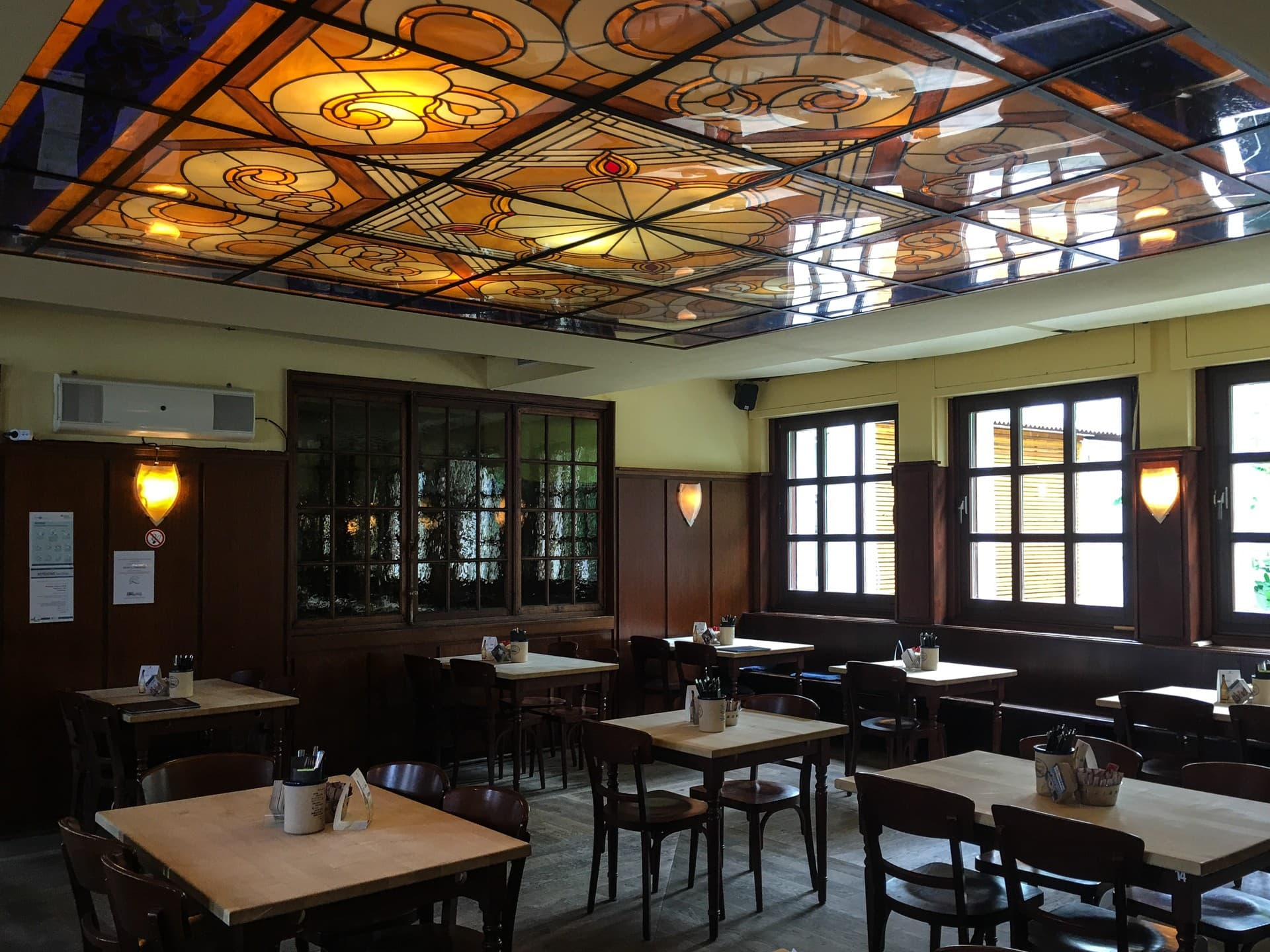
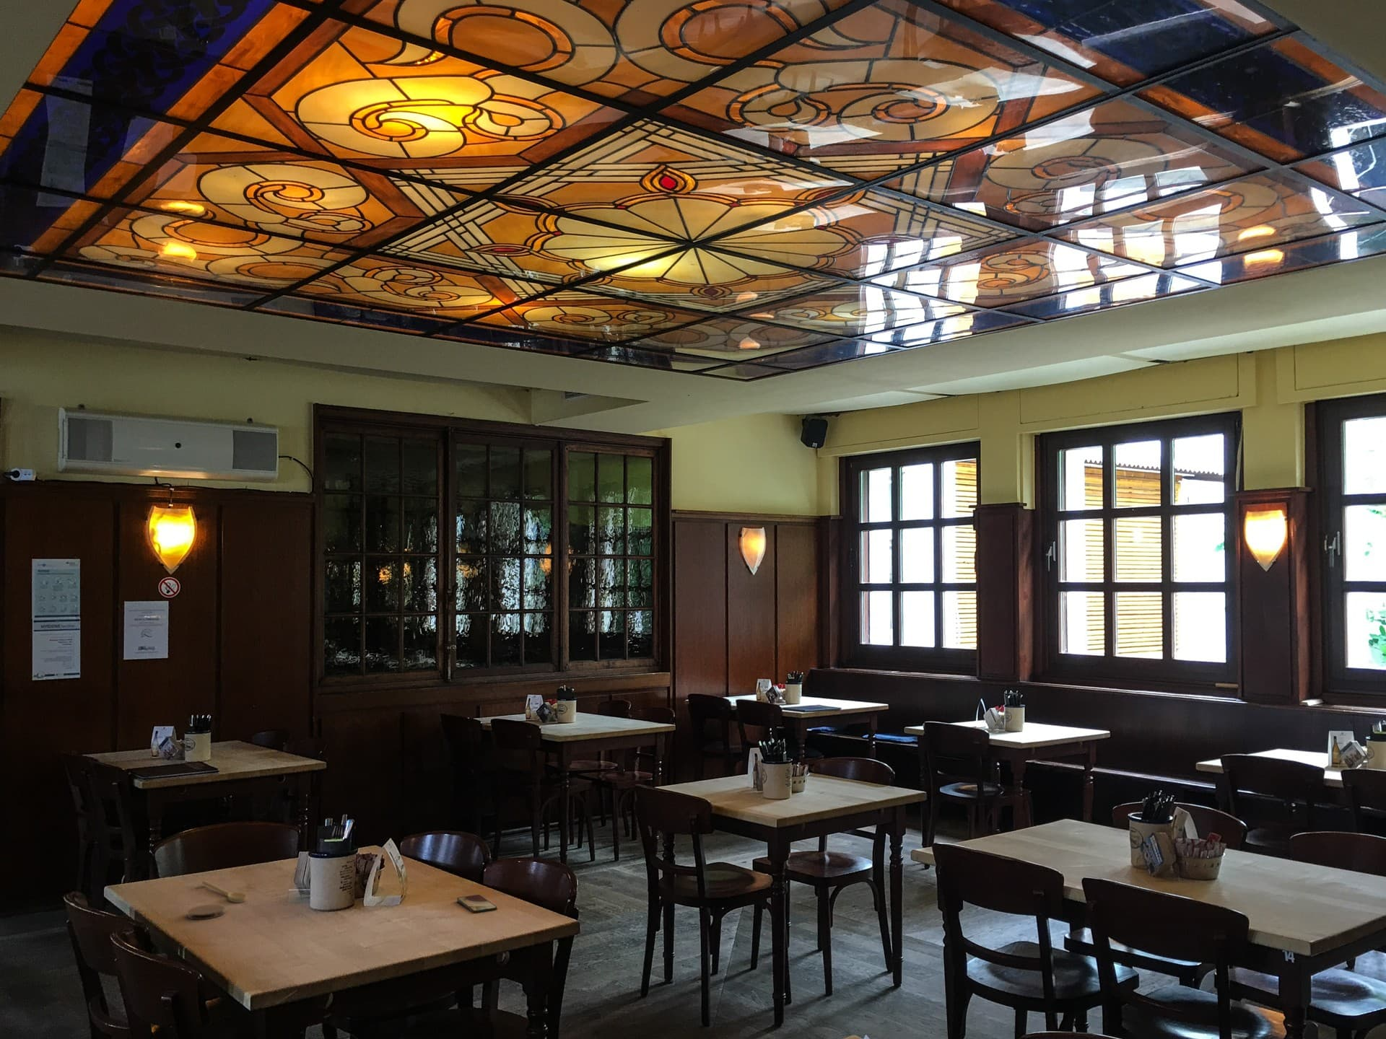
+ smartphone (477, 904)
+ coaster (206, 911)
+ spoon (223, 891)
